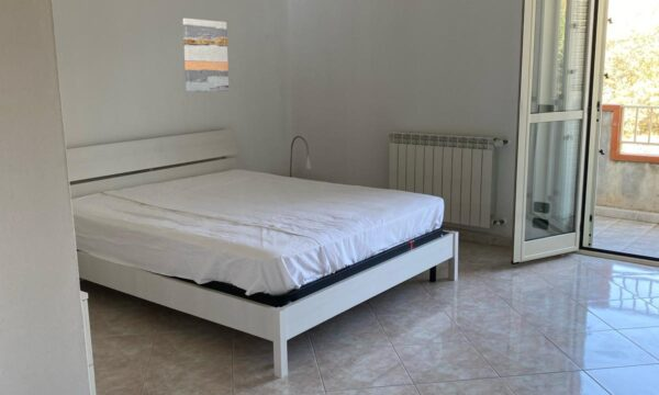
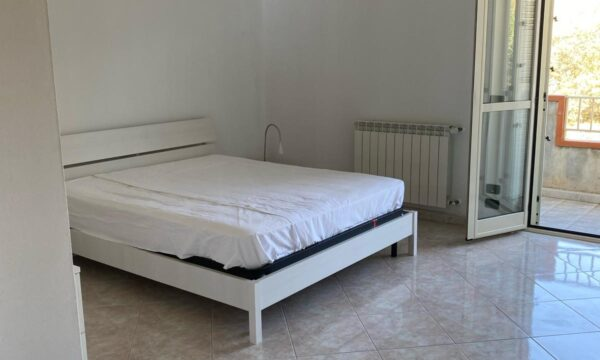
- wall art (206, 56)
